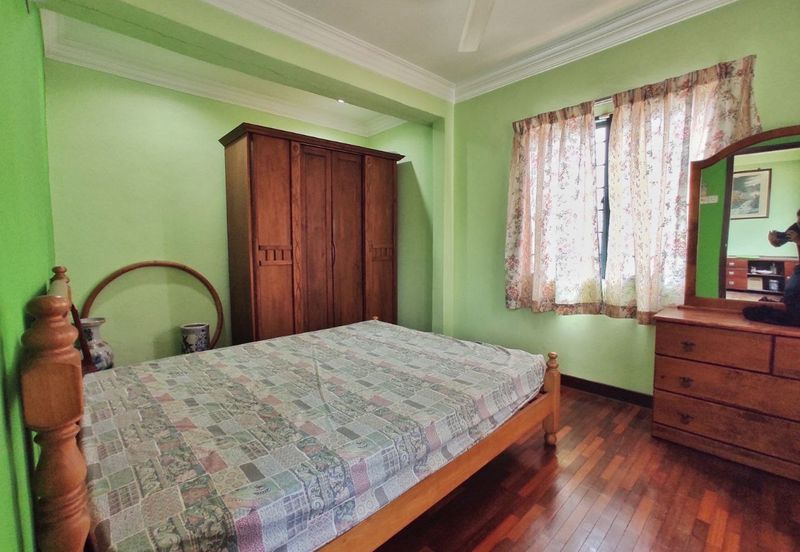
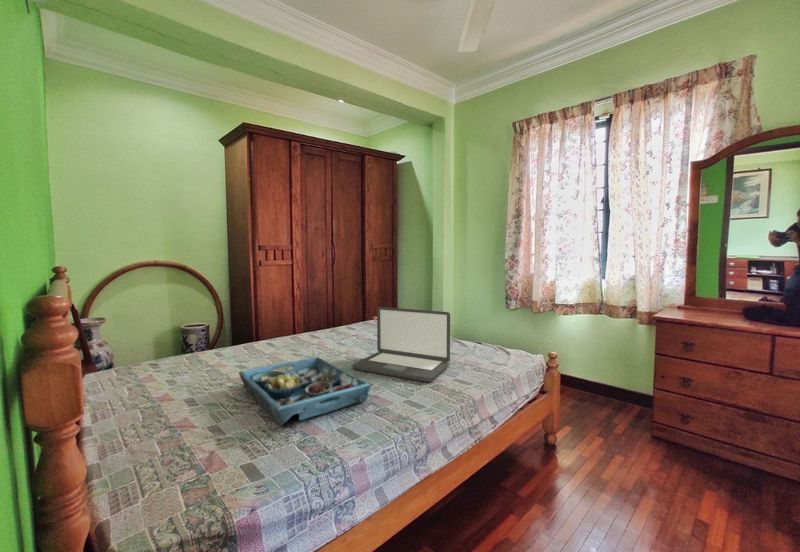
+ laptop (401, 340)
+ serving tray (301, 385)
